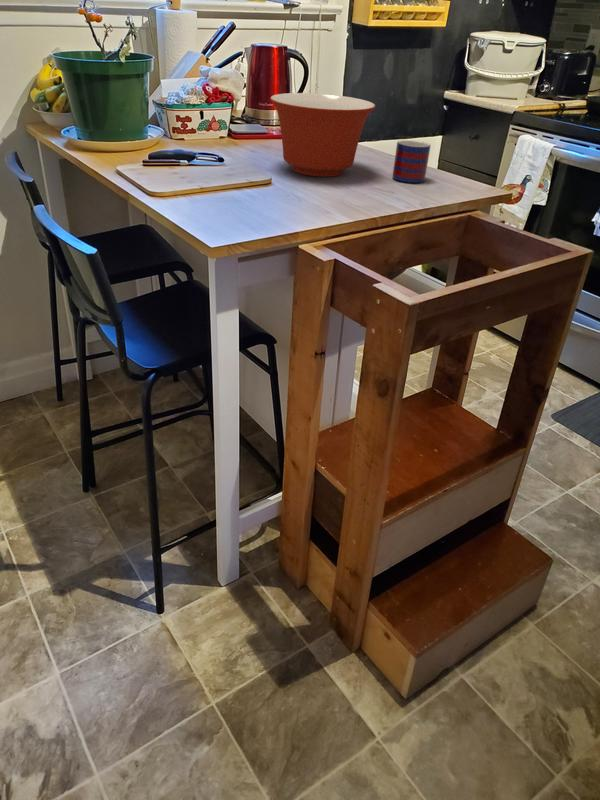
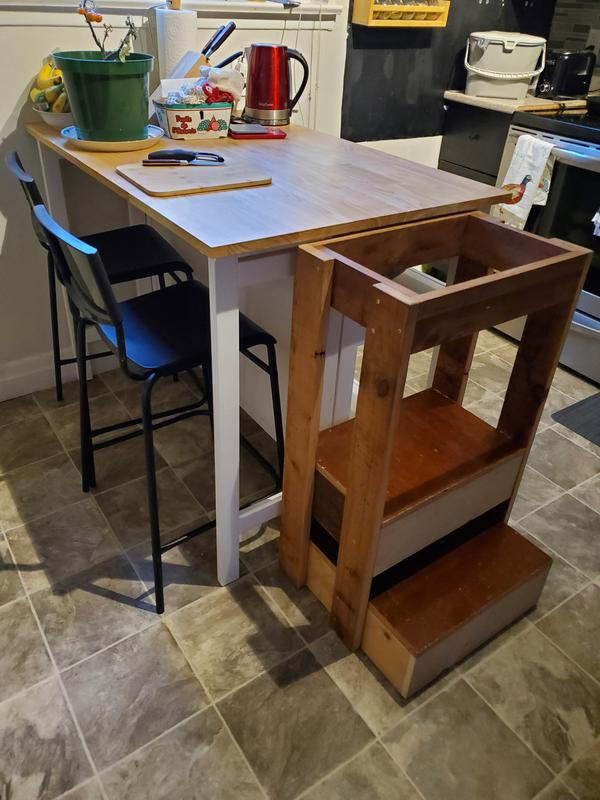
- mixing bowl (320, 136)
- mug (409, 159)
